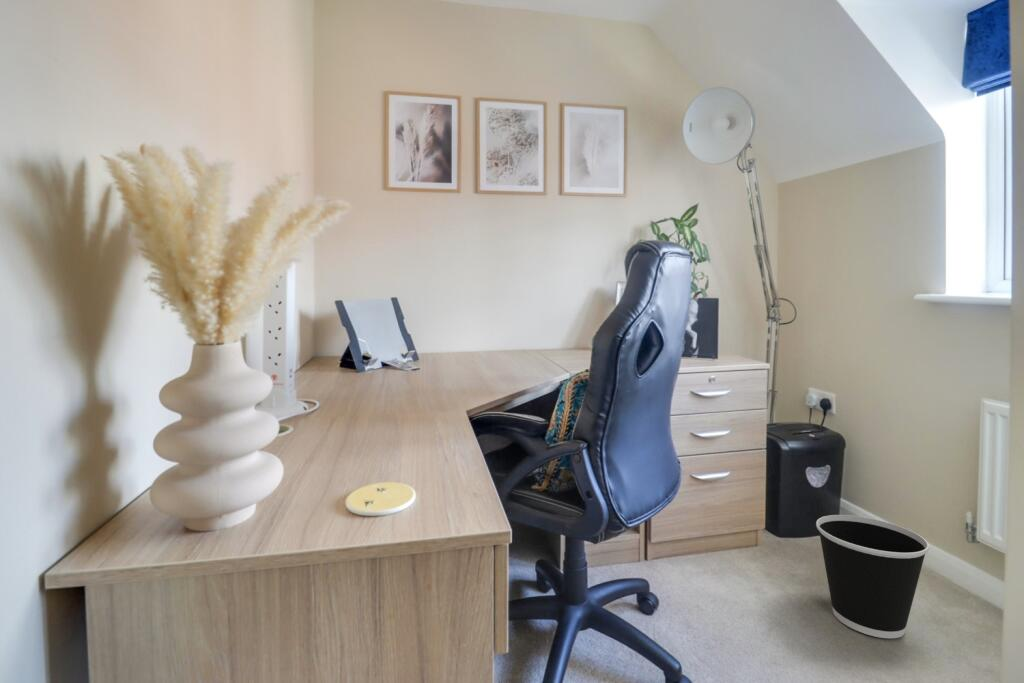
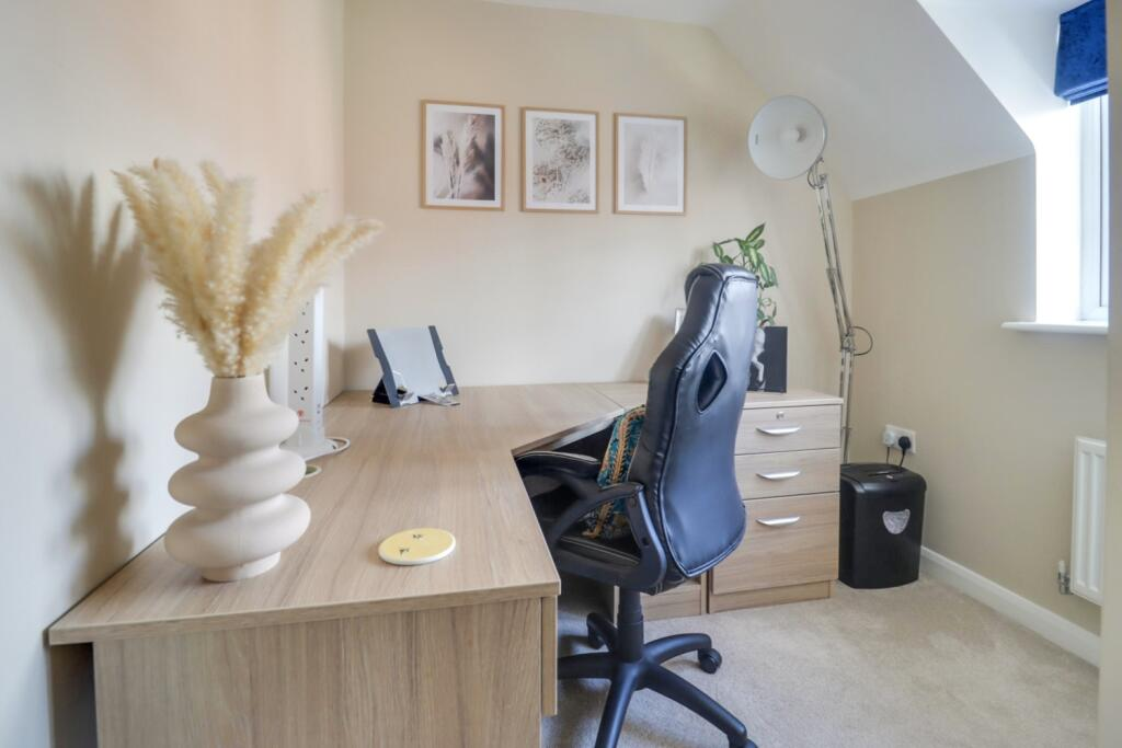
- wastebasket (868, 576)
